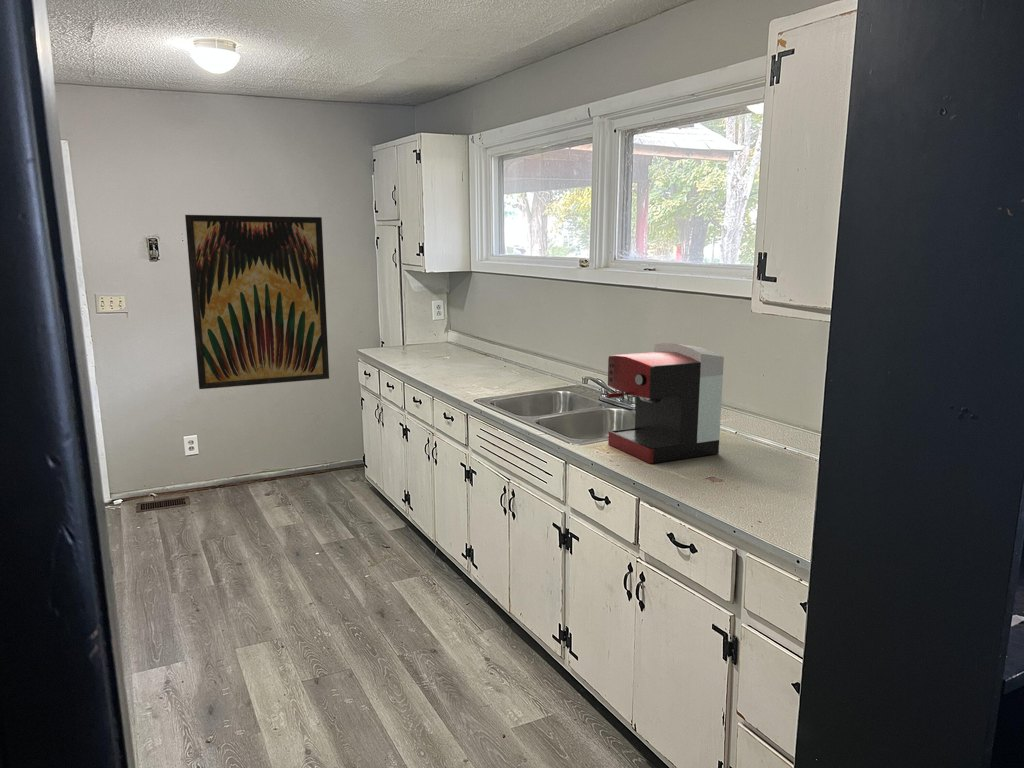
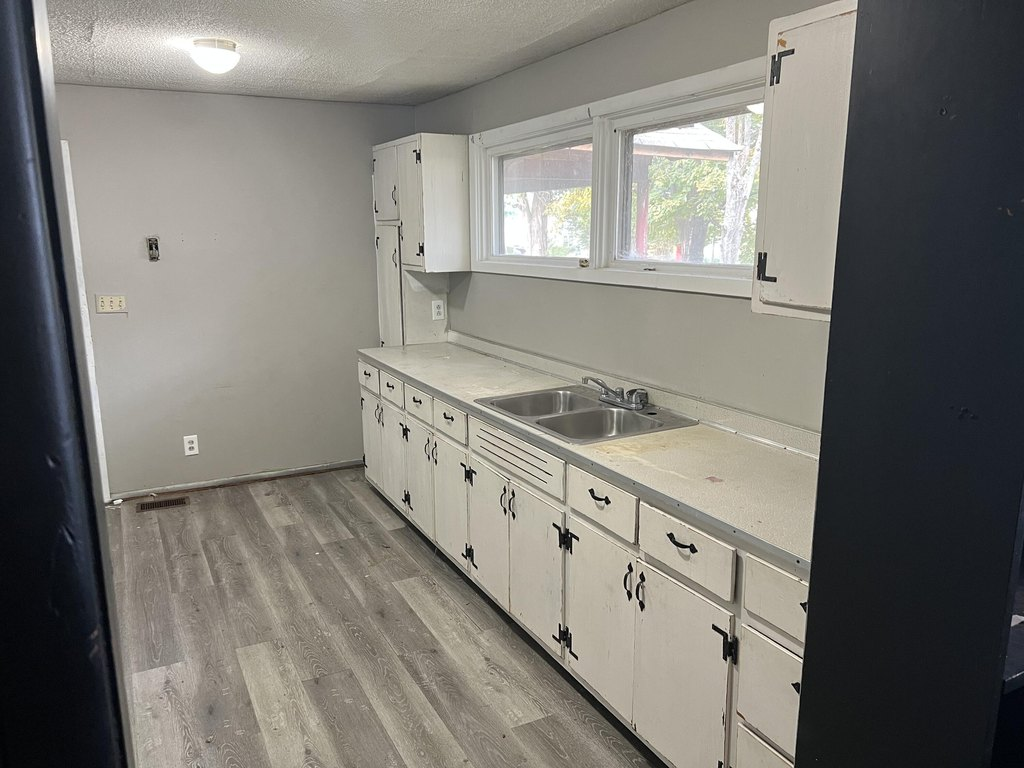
- wall art (261, 301)
- coffee maker (653, 398)
